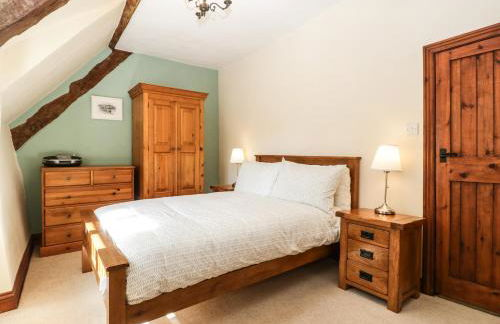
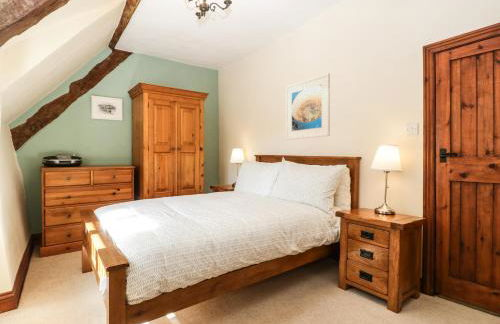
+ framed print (306, 109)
